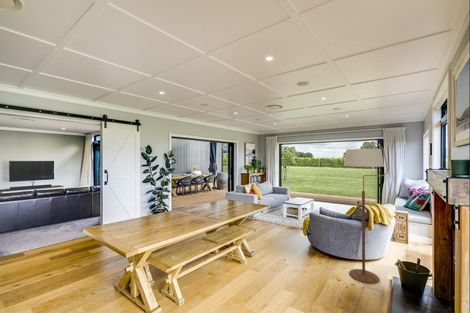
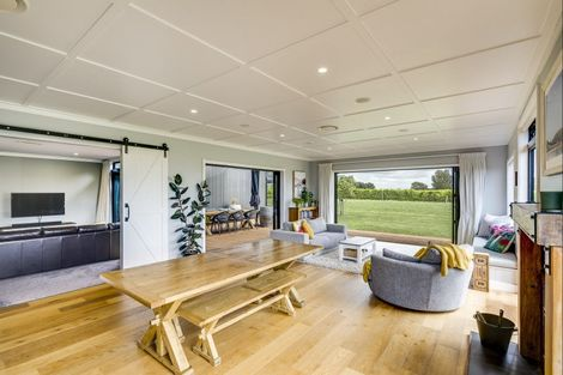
- floor lamp (364, 209)
